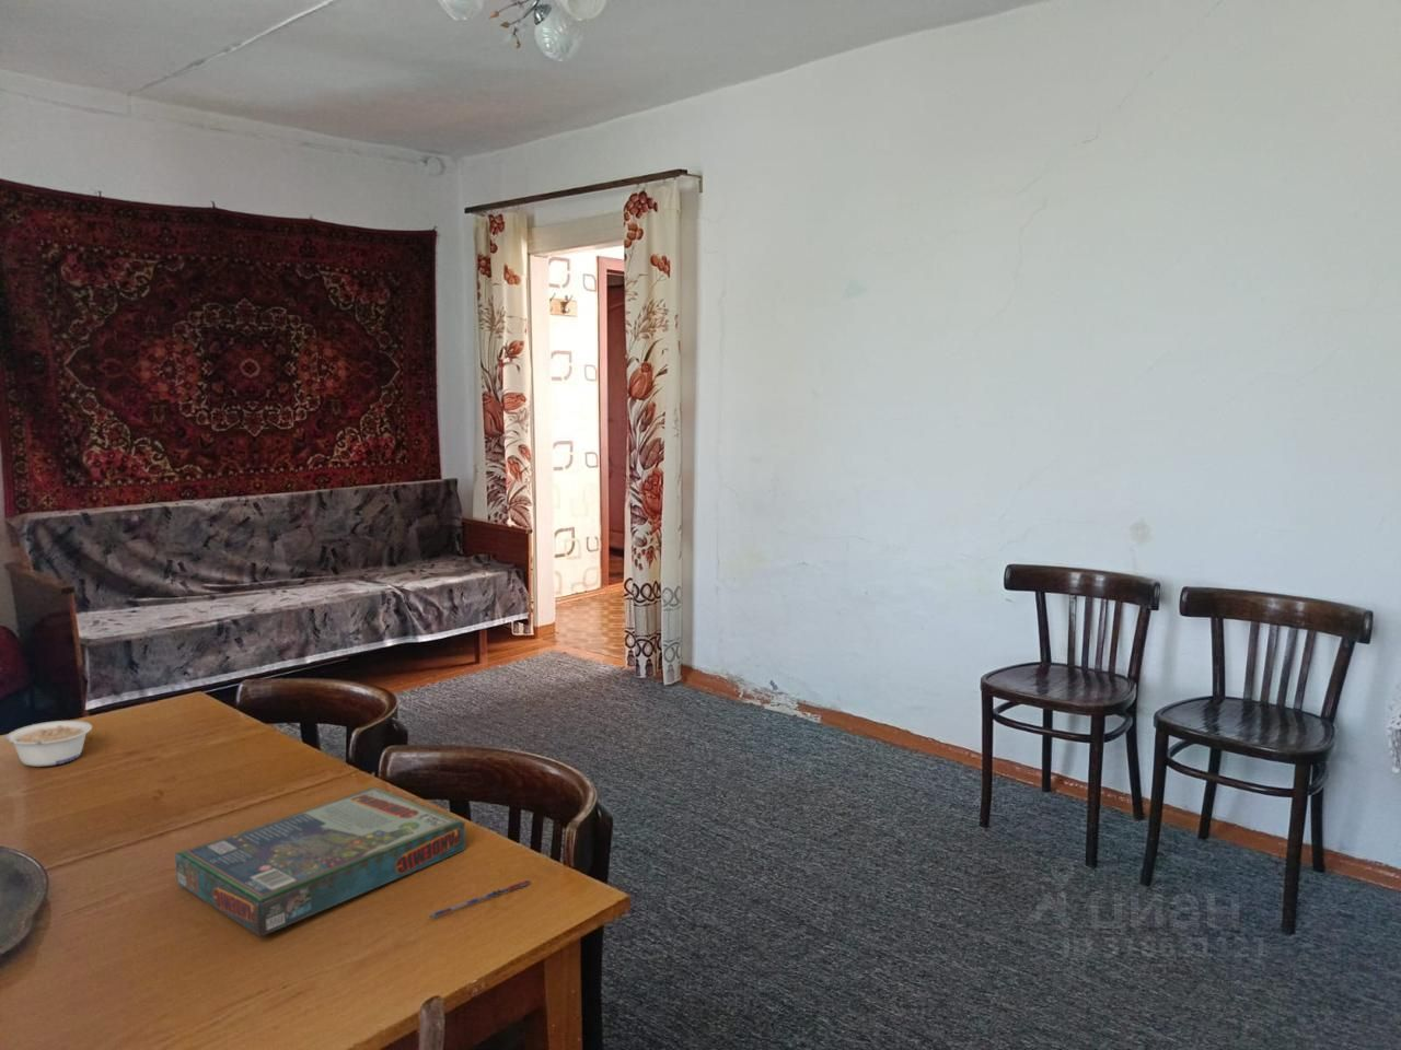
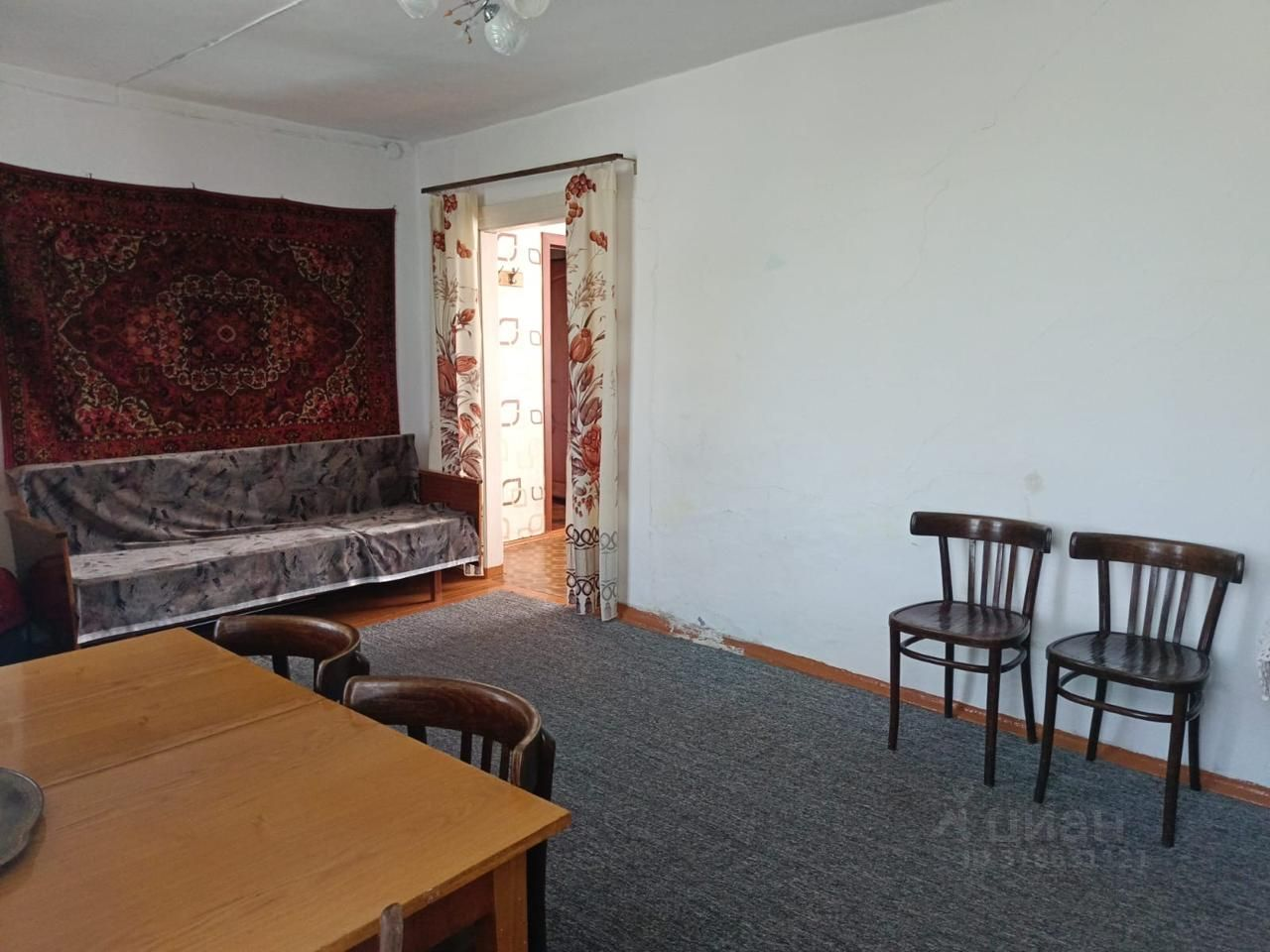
- board game (325, 851)
- pen (481, 898)
- legume (52, 742)
